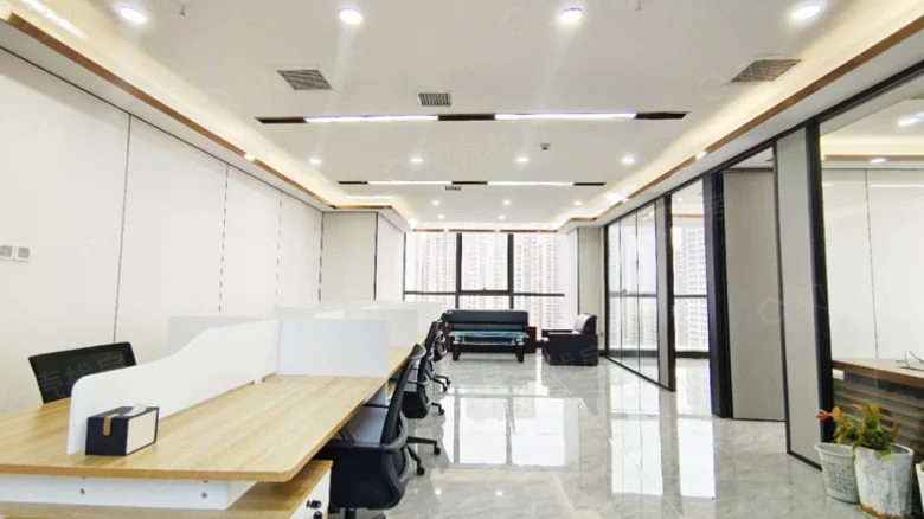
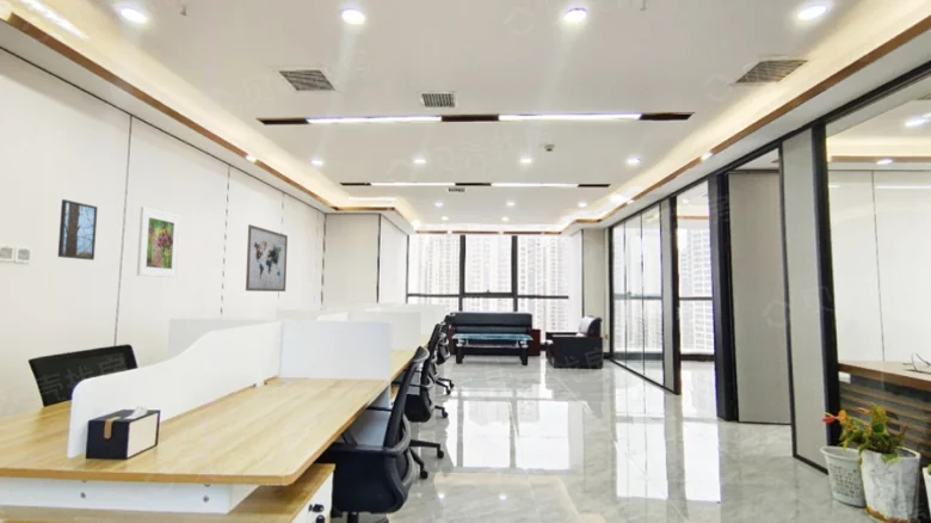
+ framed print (160, 244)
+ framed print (78, 230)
+ wall art (267, 260)
